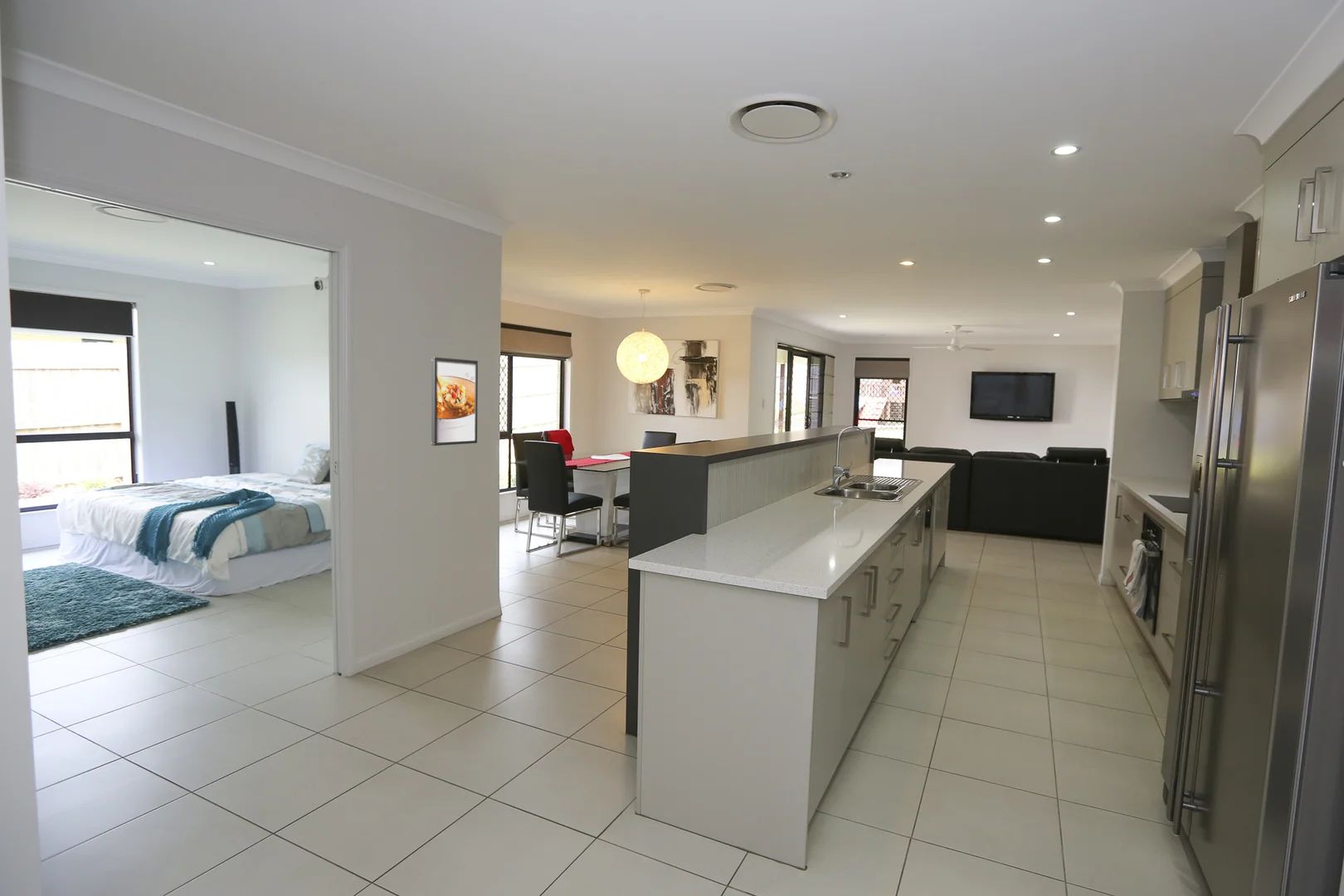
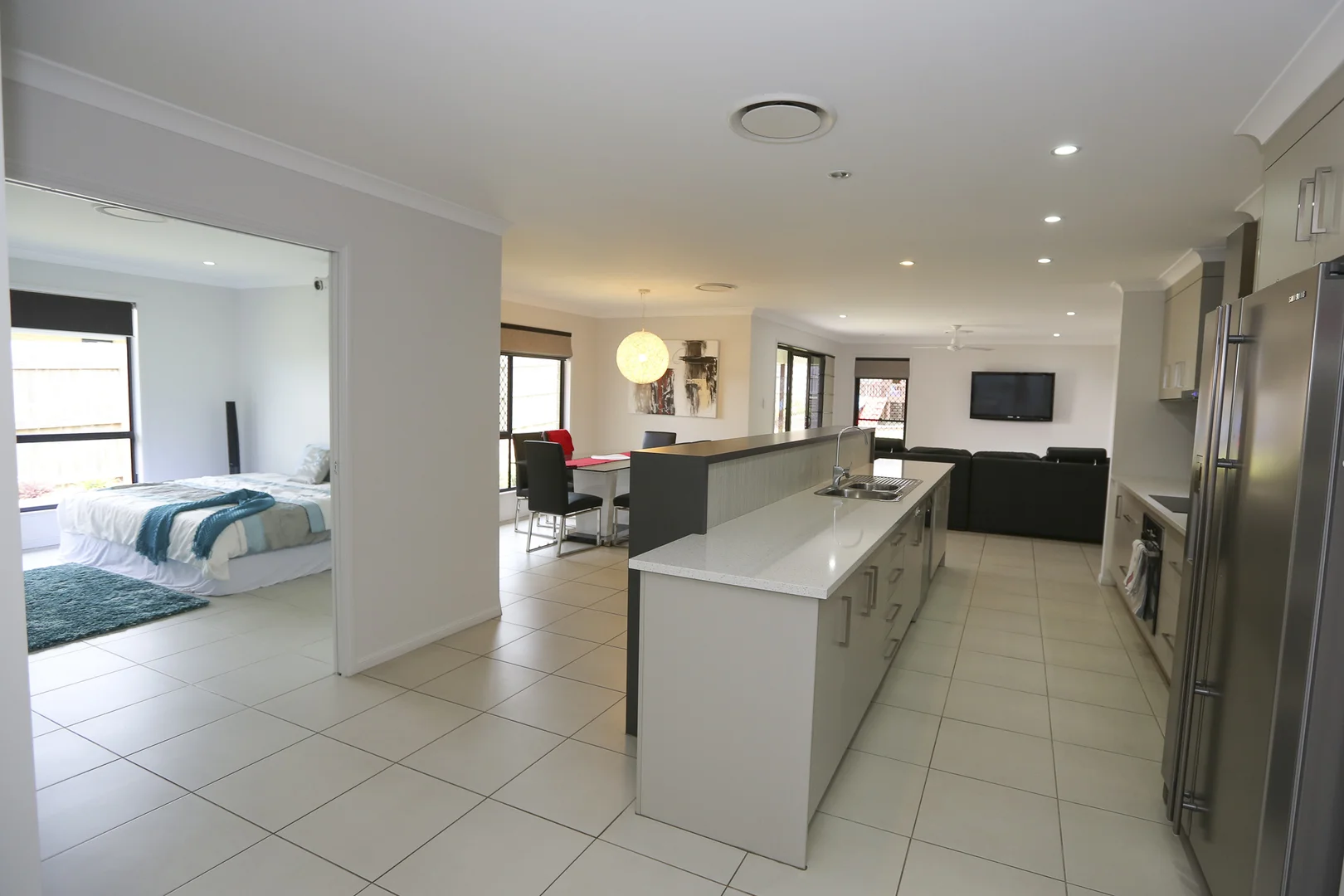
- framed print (455, 402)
